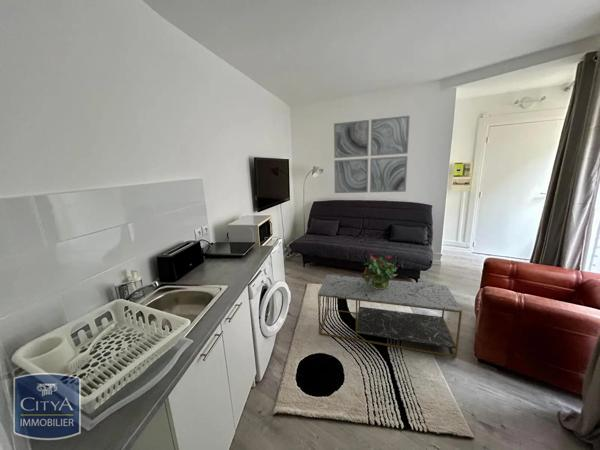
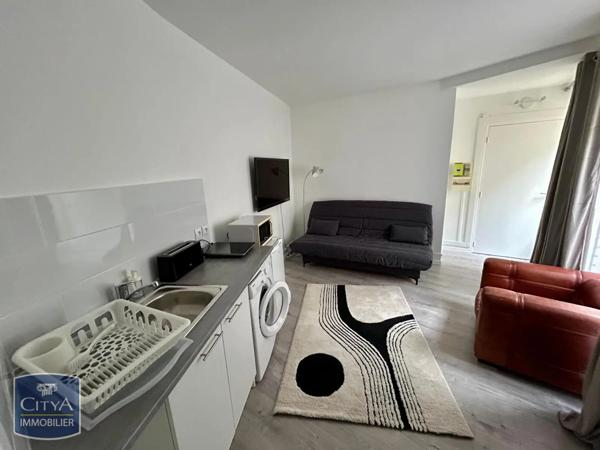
- potted plant (380, 271)
- coffee table (382, 309)
- wall art (370, 158)
